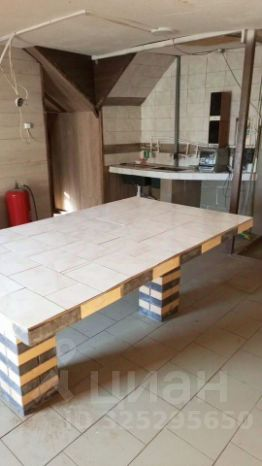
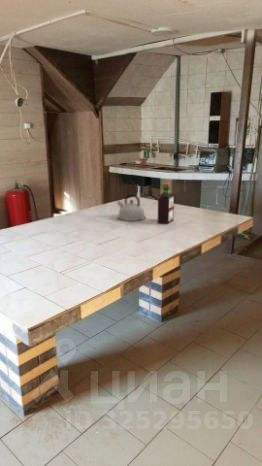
+ bottle (166, 202)
+ kettle (130, 205)
